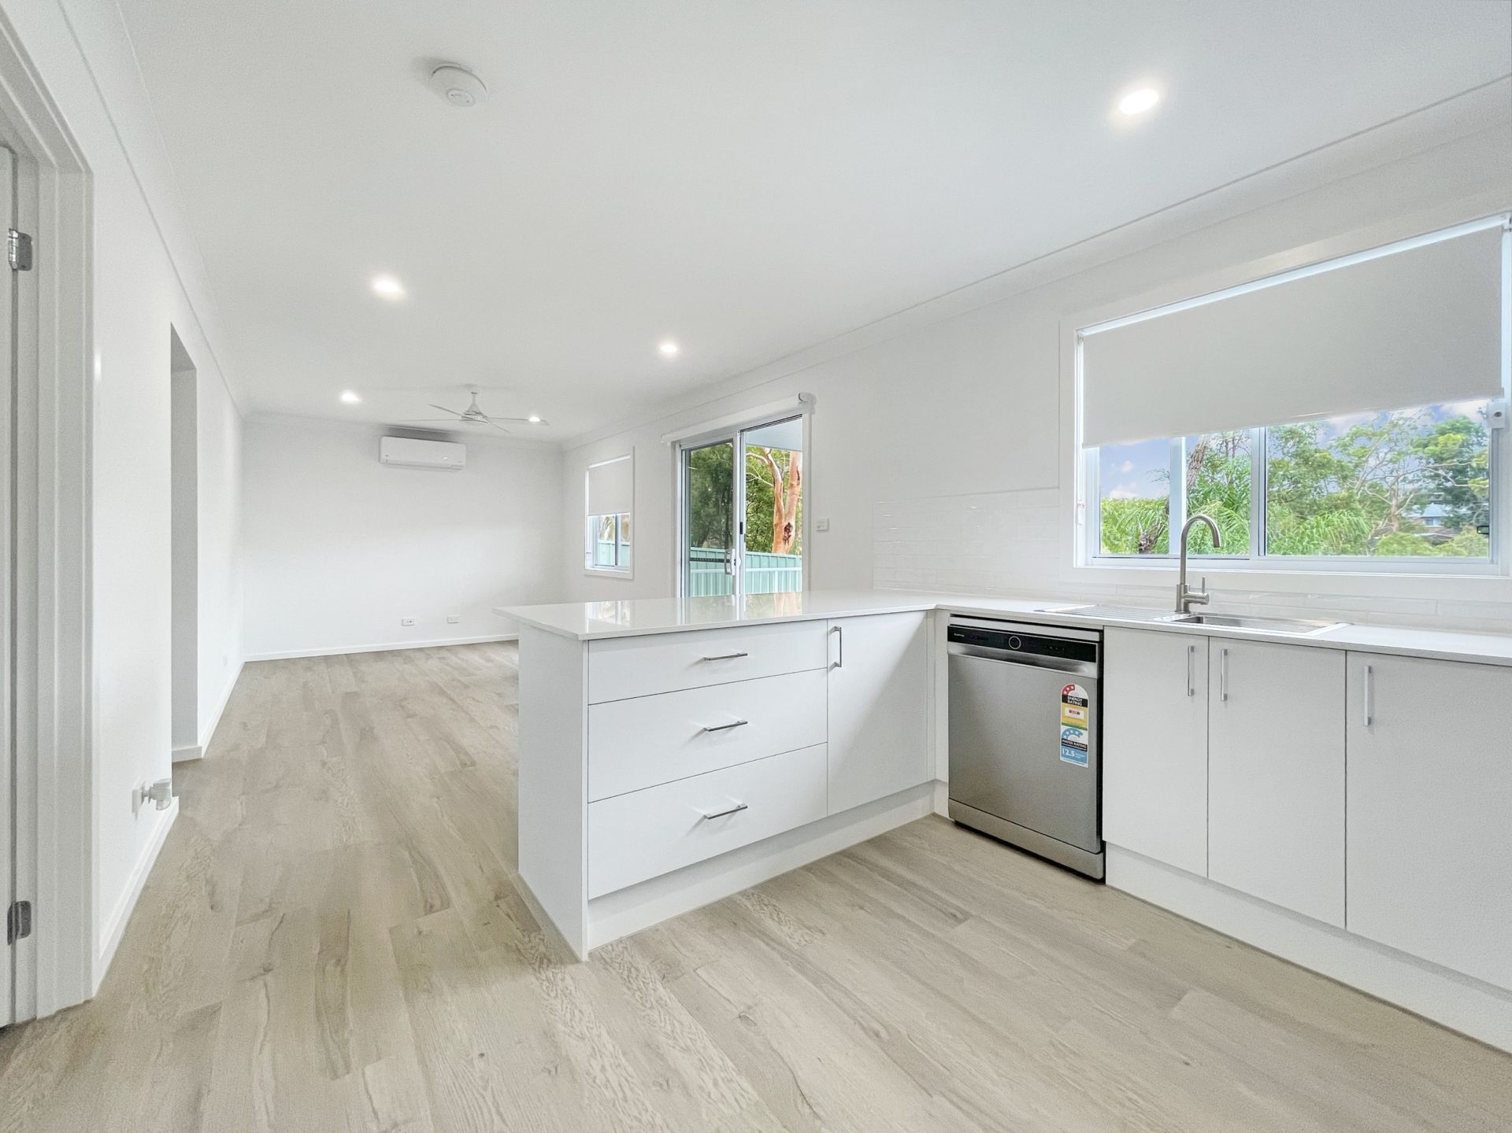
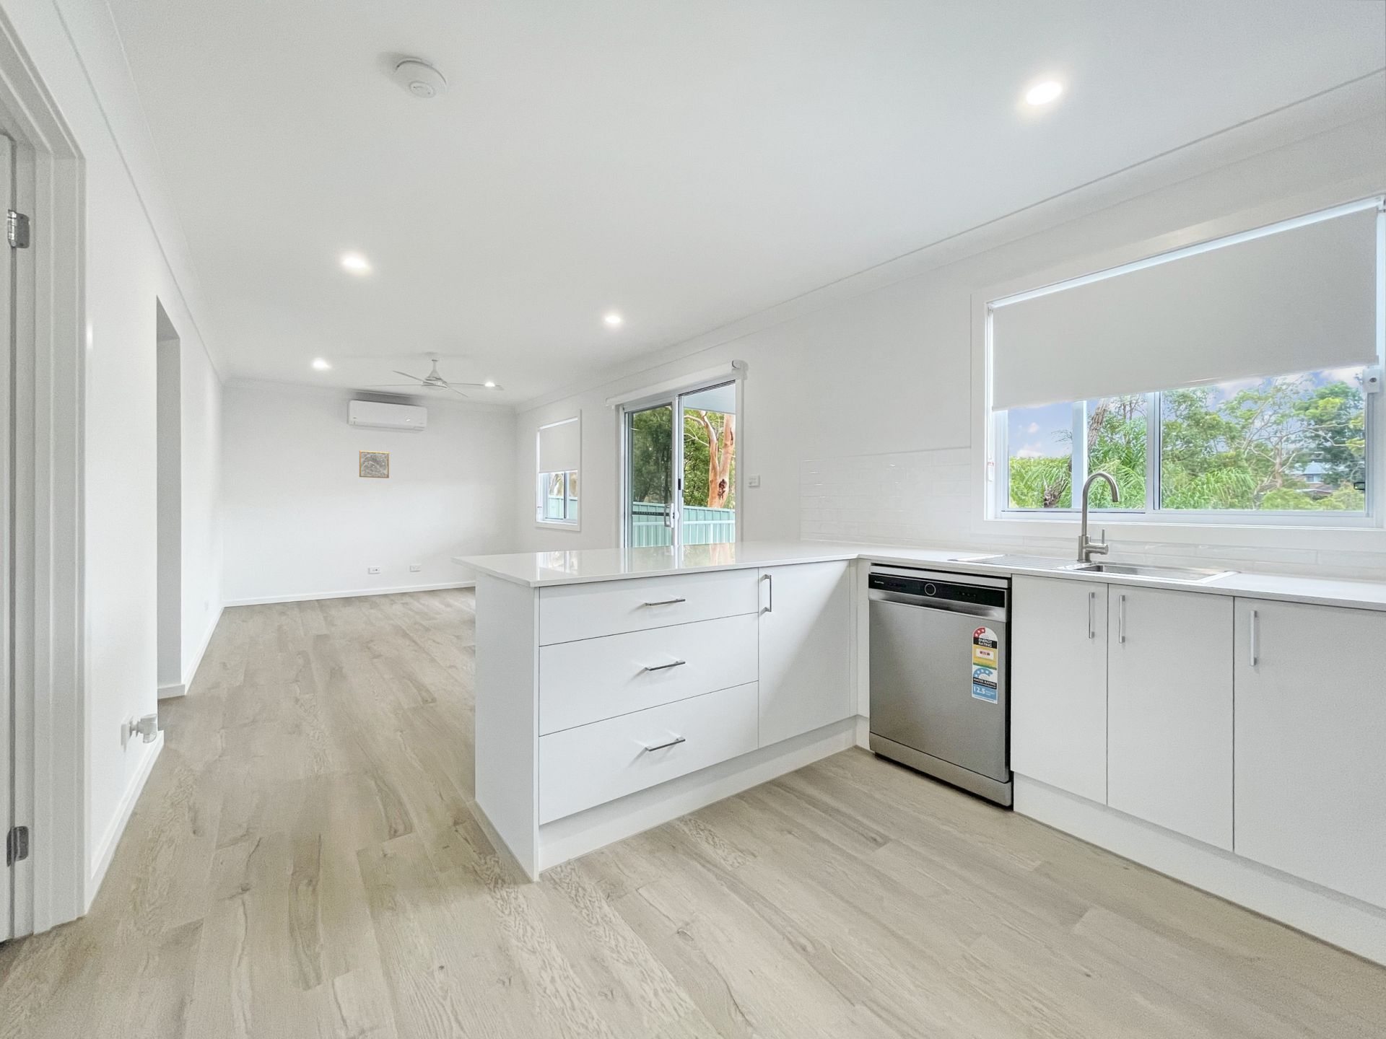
+ wall art (374, 464)
